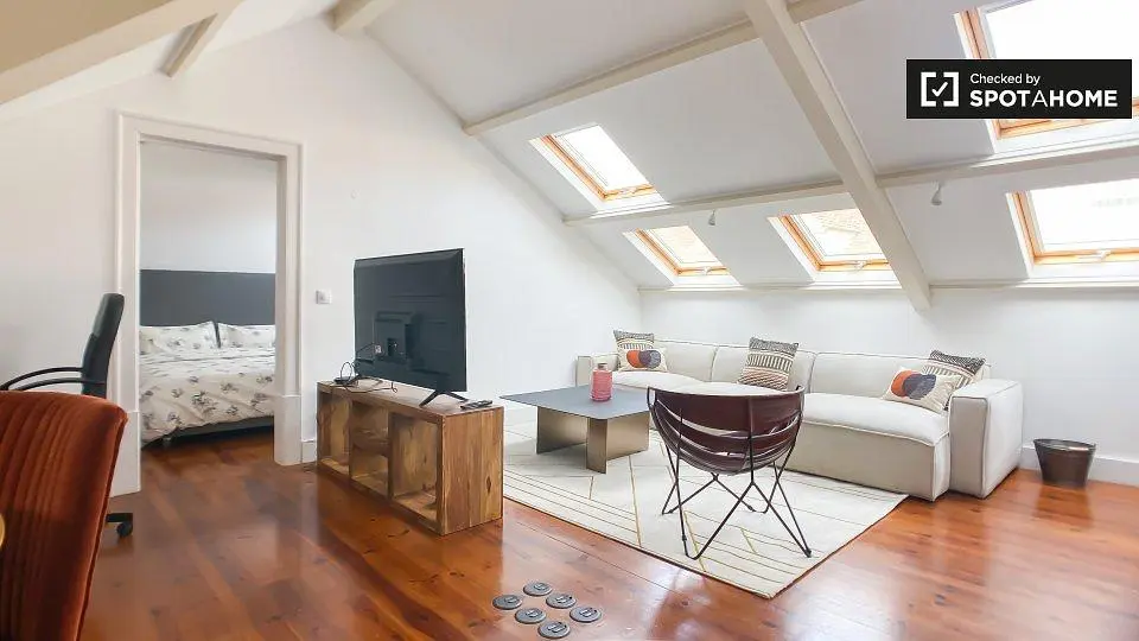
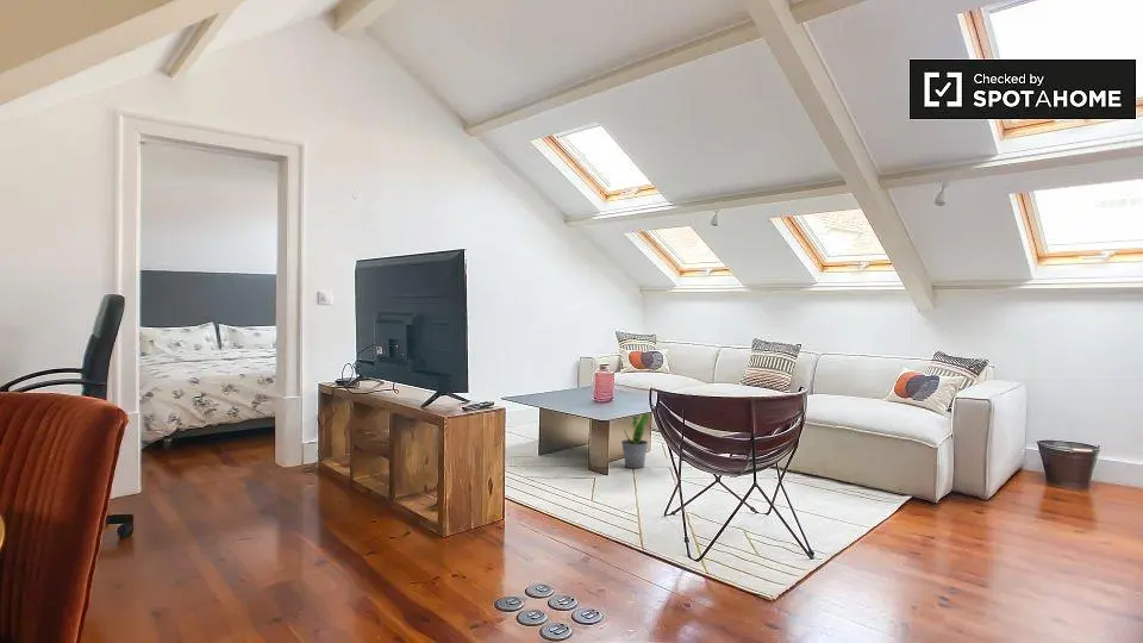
+ potted plant (633, 436)
